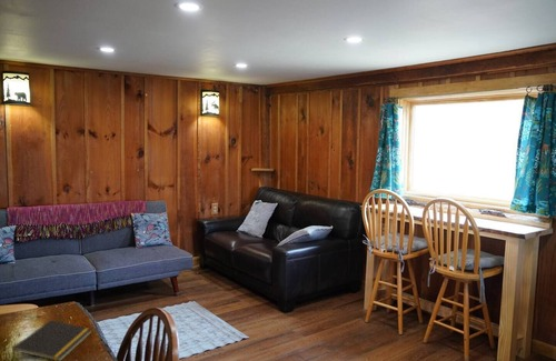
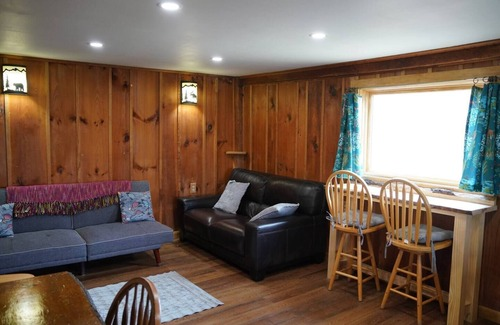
- notepad (54, 339)
